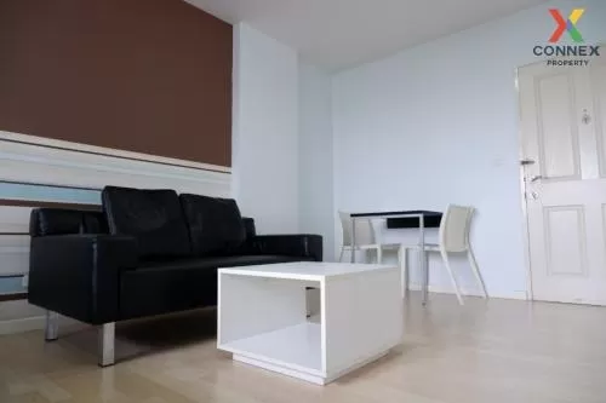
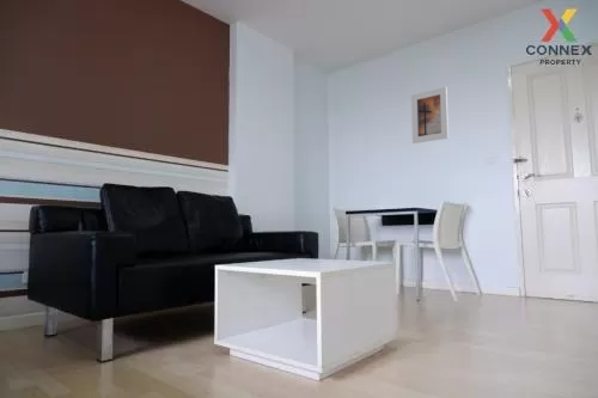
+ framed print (428, 116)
